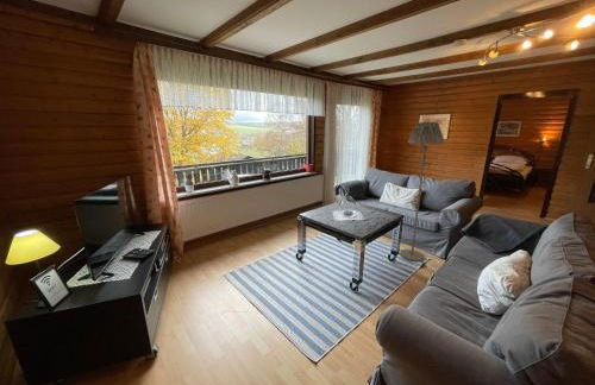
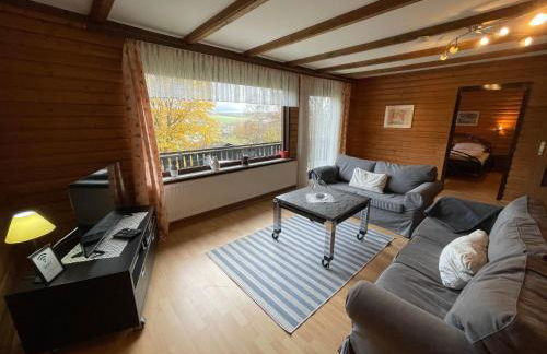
- floor lamp (419, 192)
